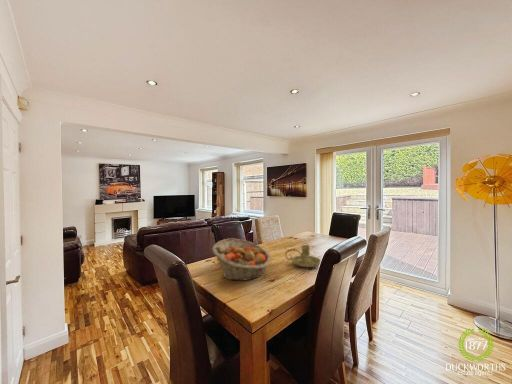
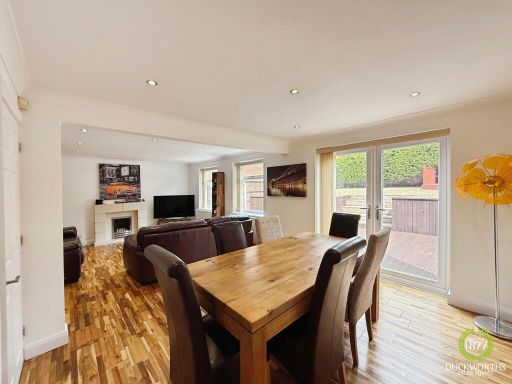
- fruit basket (242, 257)
- candle holder (302, 254)
